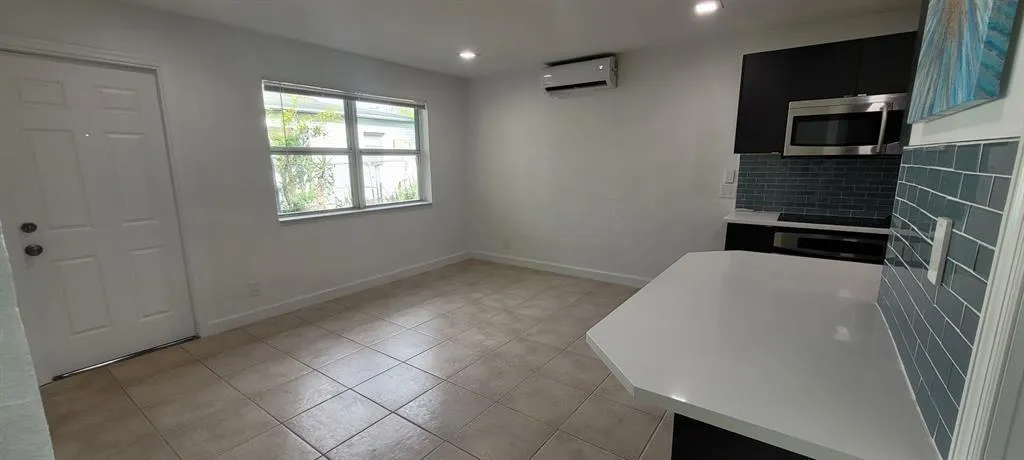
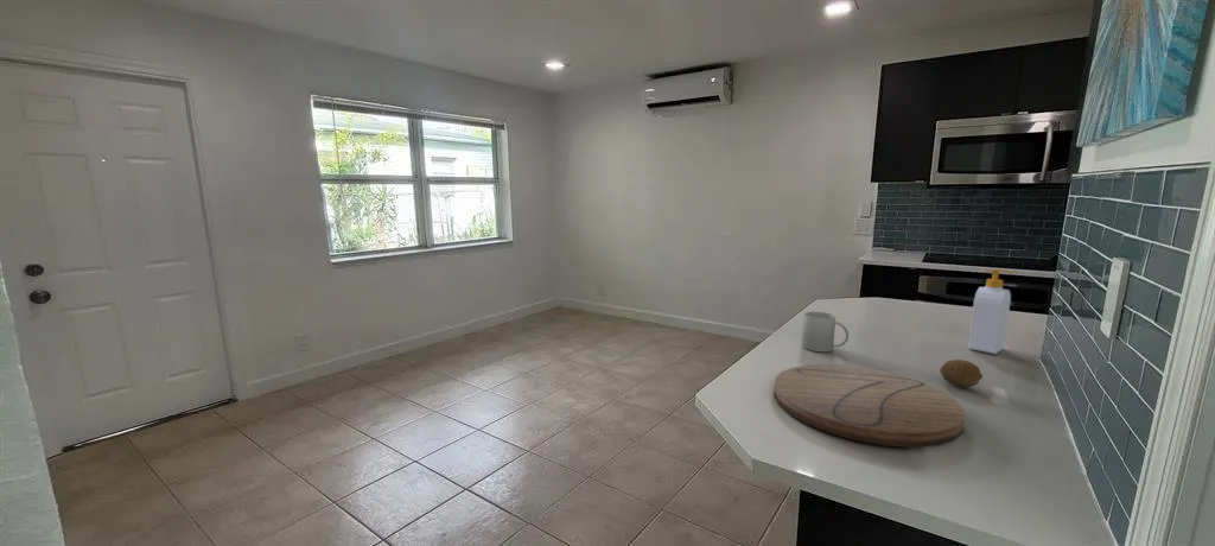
+ fruit (960, 373)
+ soap bottle (992, 310)
+ cutting board (860, 398)
+ mug (825, 332)
